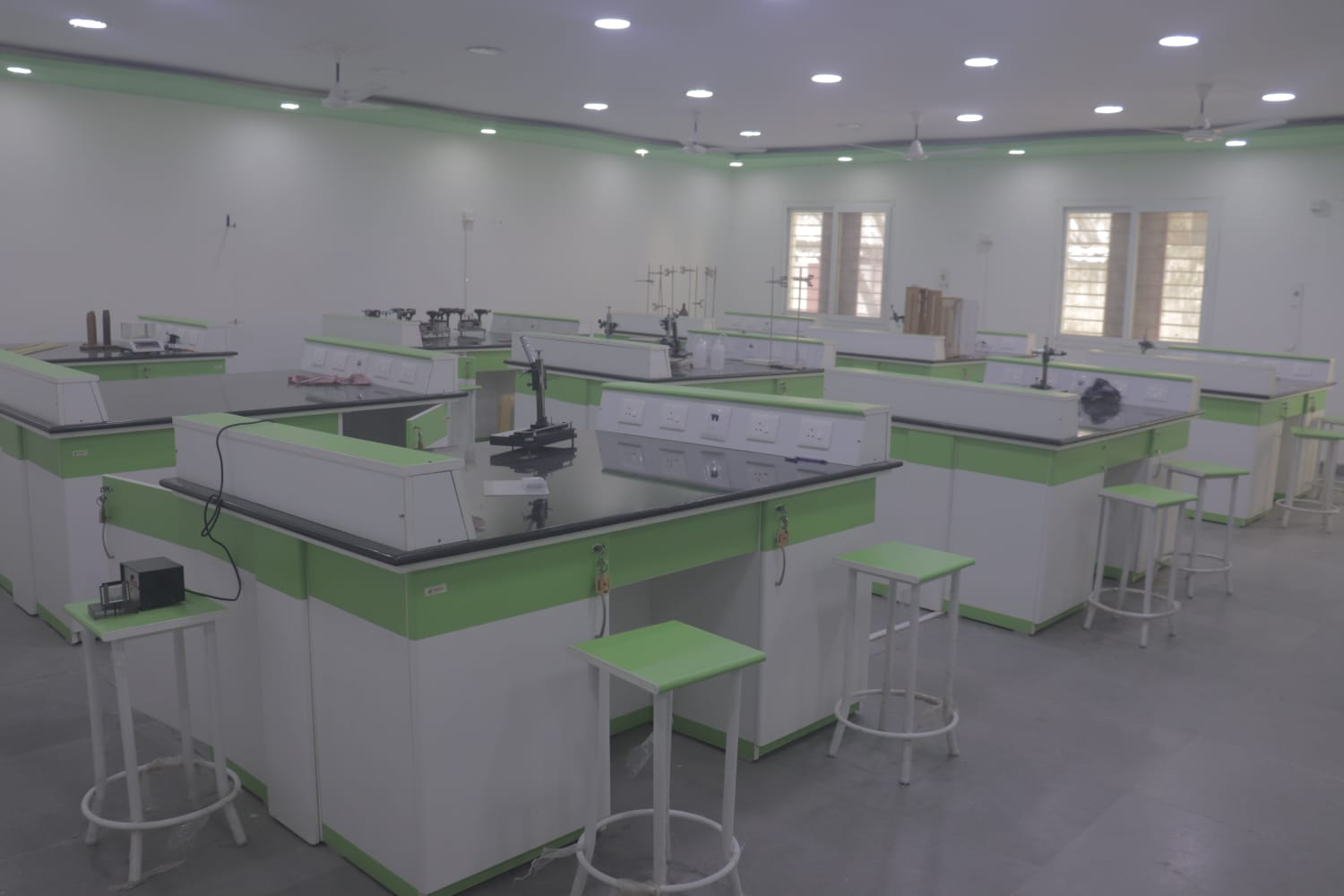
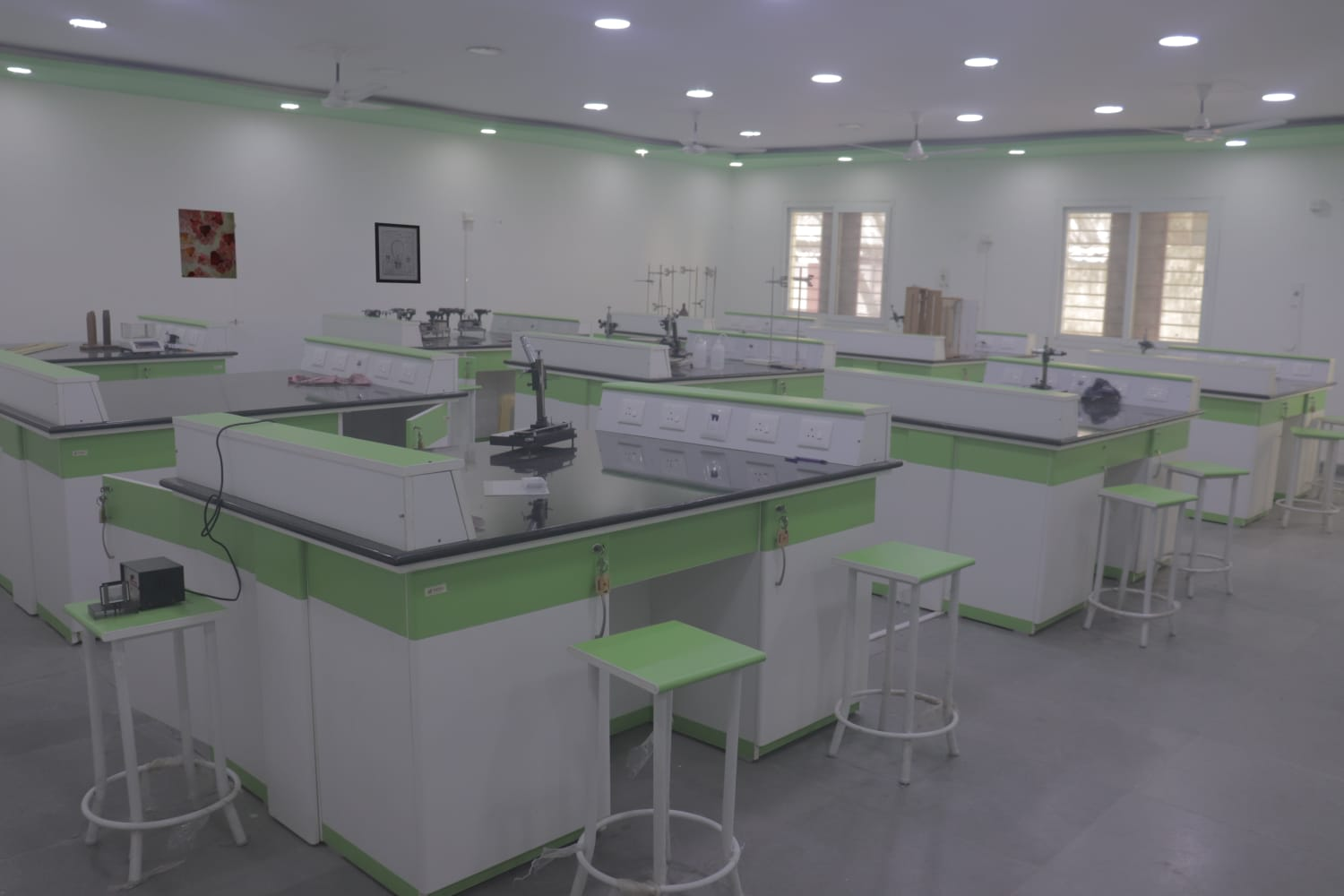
+ wall art (398, 254)
+ wall art (208, 244)
